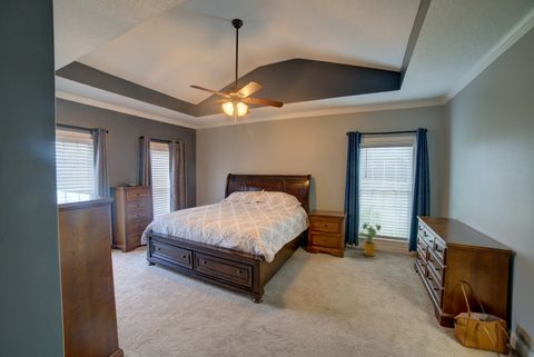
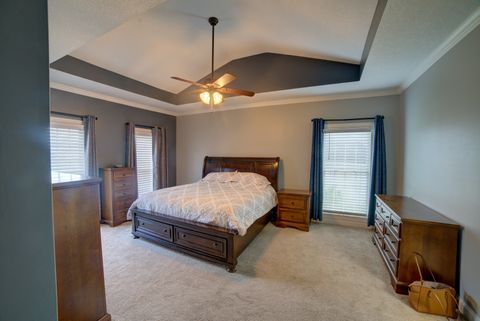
- house plant (368, 239)
